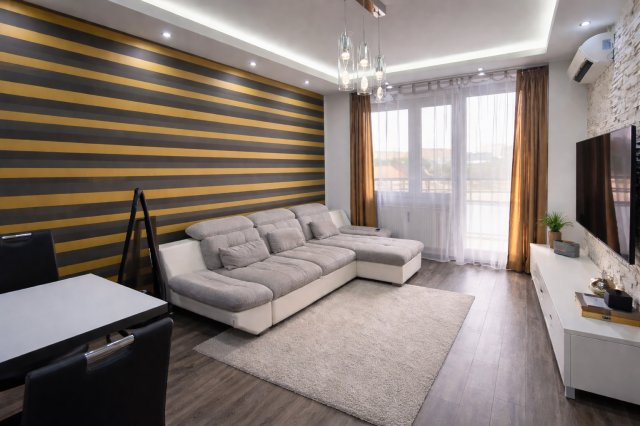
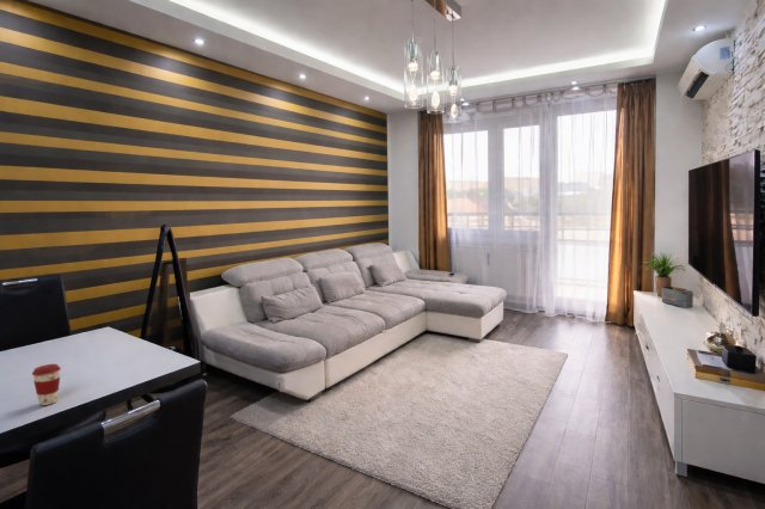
+ coffee cup (47, 384)
